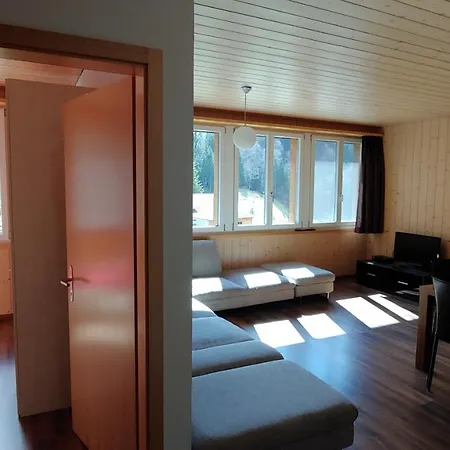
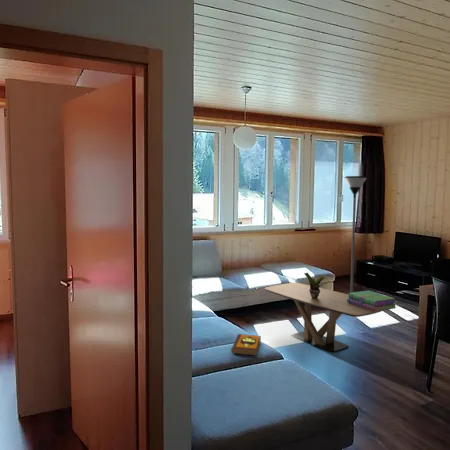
+ floor lamp (353, 236)
+ hardback book (246, 344)
+ stack of books (371, 300)
+ coffee table (325, 323)
+ potted plant (314, 286)
